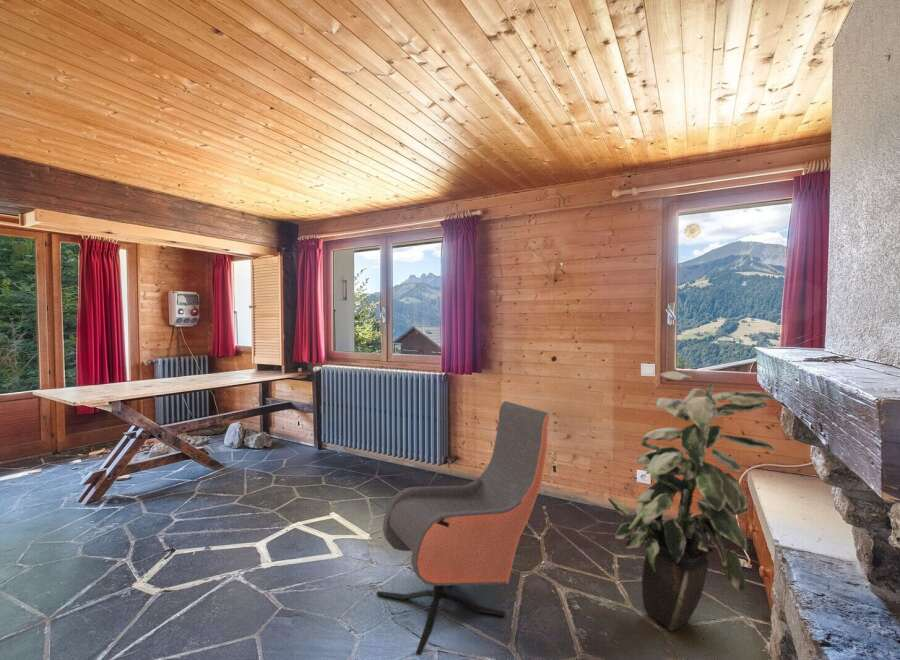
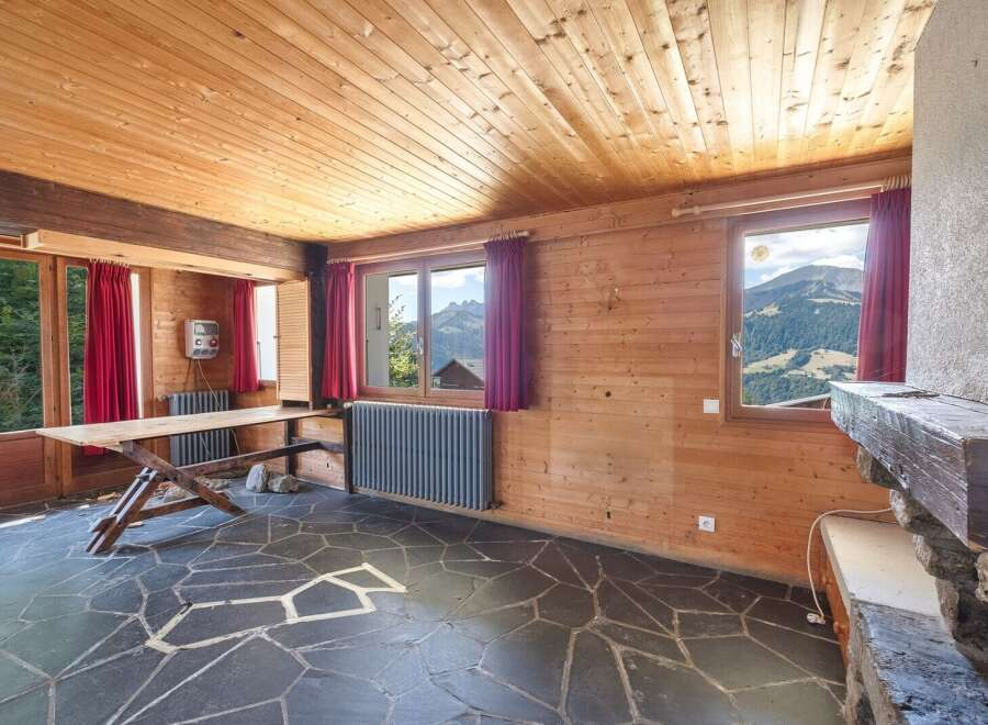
- armchair (462, 506)
- indoor plant (685, 499)
